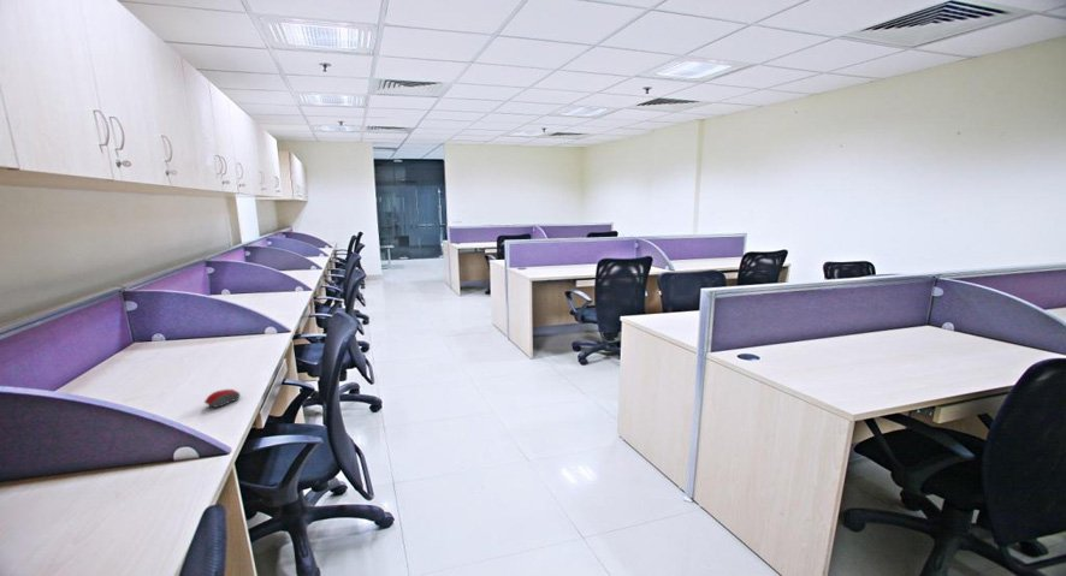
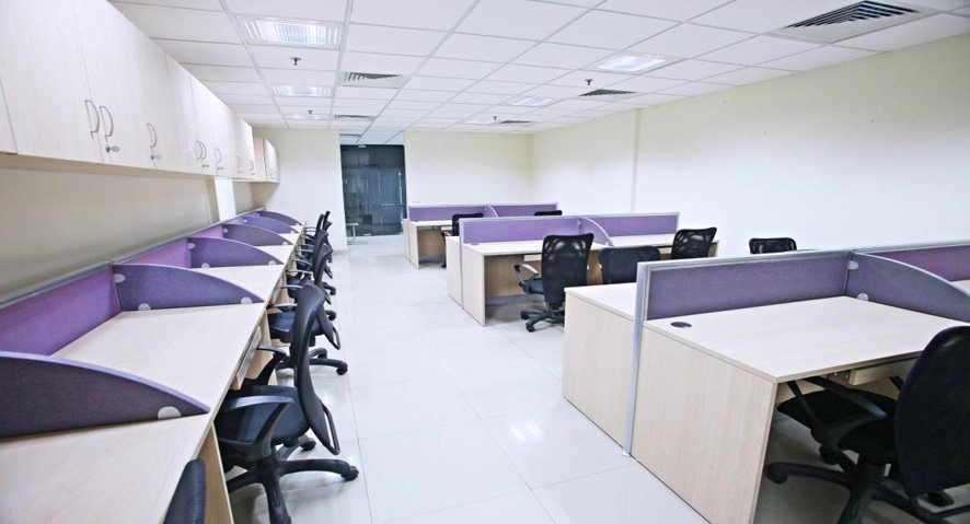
- computer mouse (221, 396)
